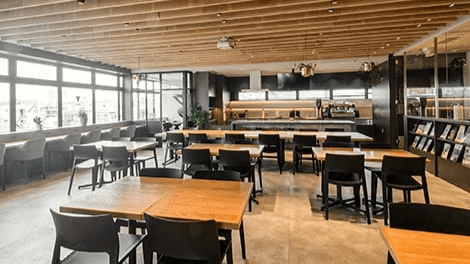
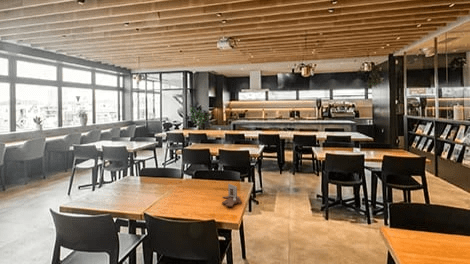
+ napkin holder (230, 193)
